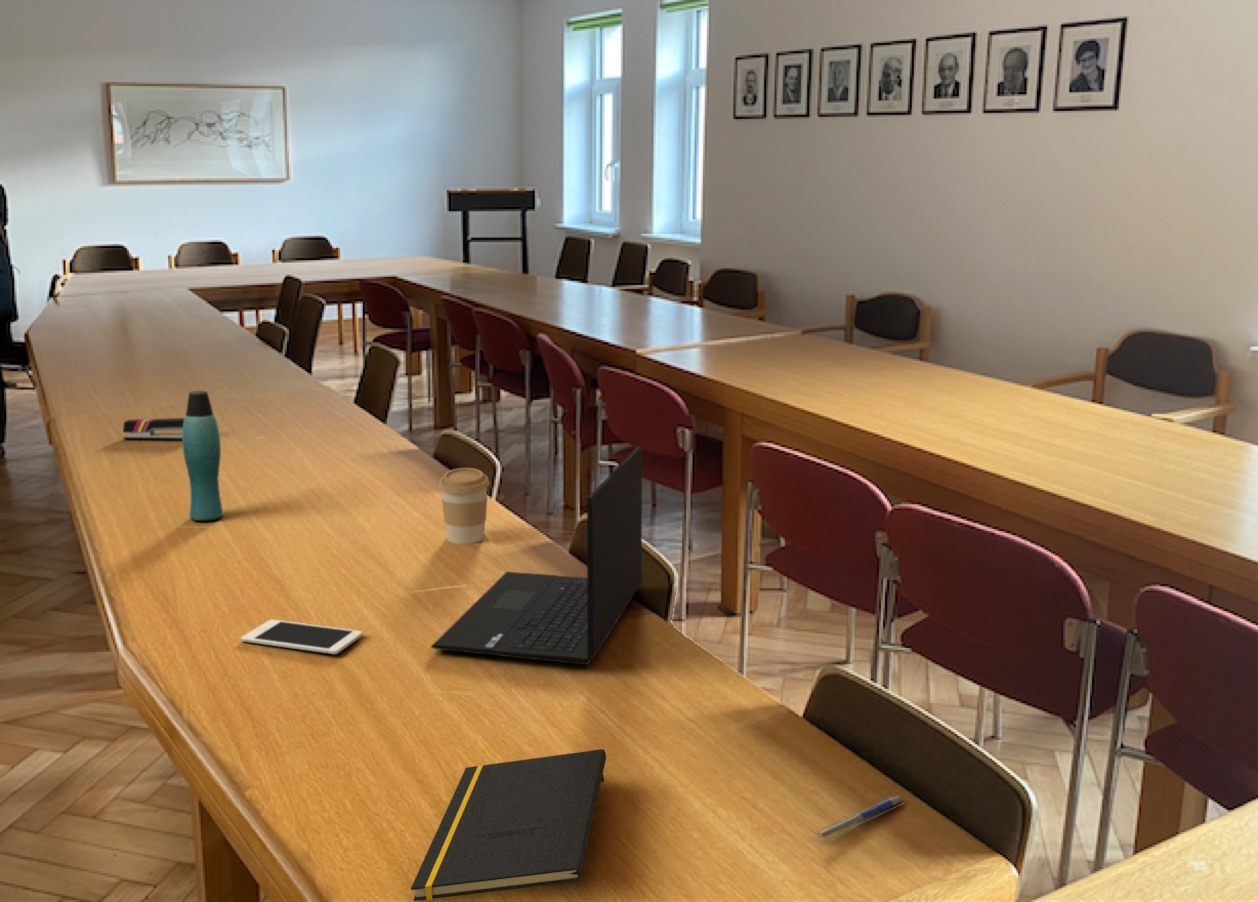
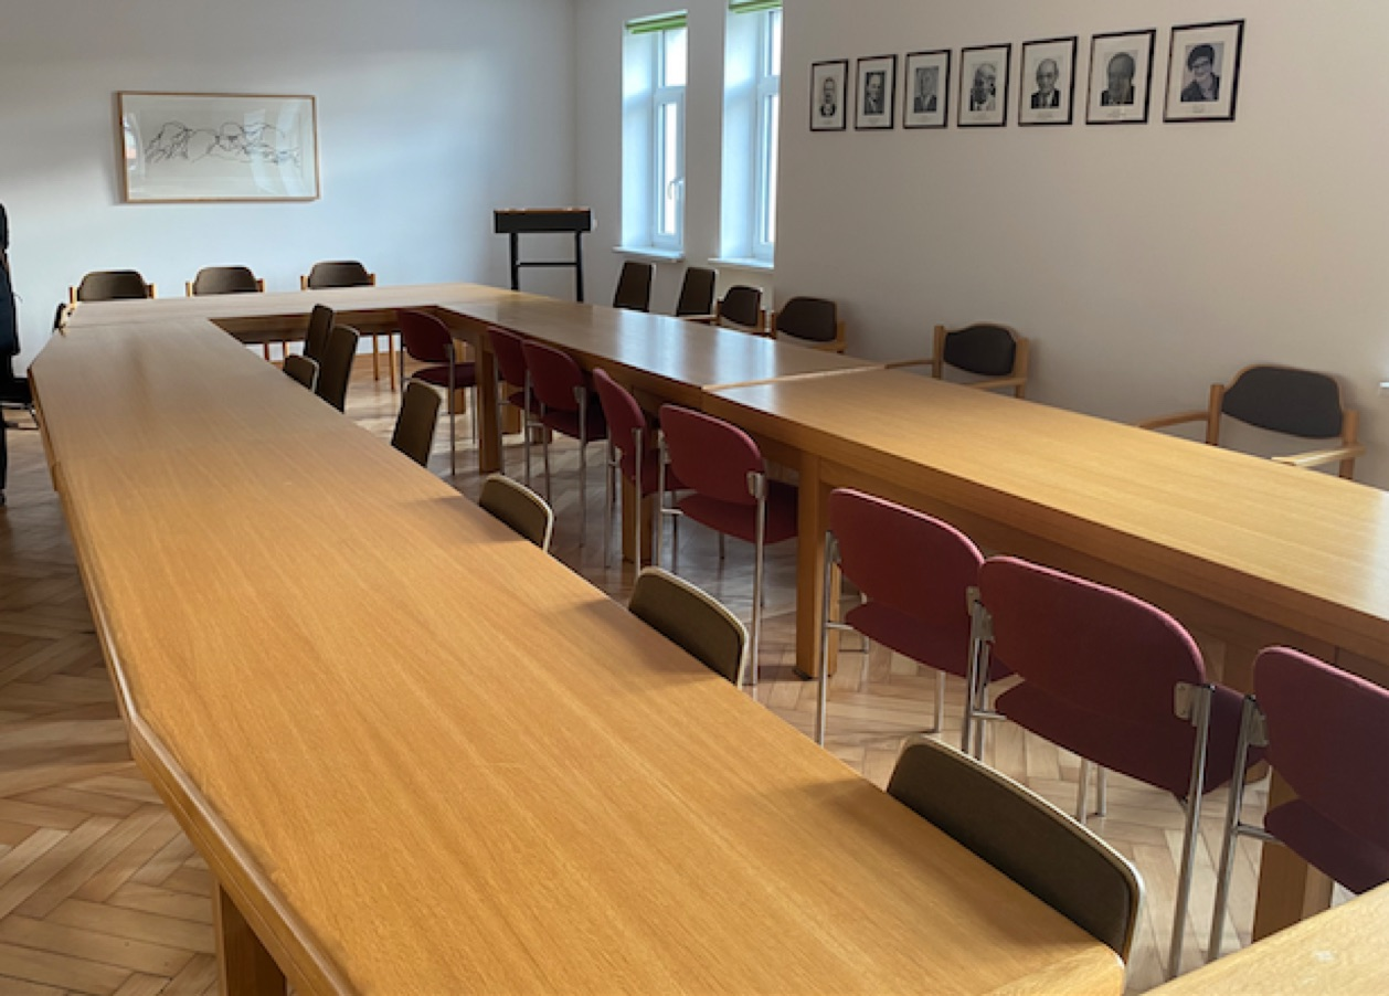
- coffee cup (464, 505)
- cell phone (302, 636)
- notepad (517, 818)
- bottle (202, 455)
- laptop (543, 574)
- stapler (162, 428)
- pen (859, 816)
